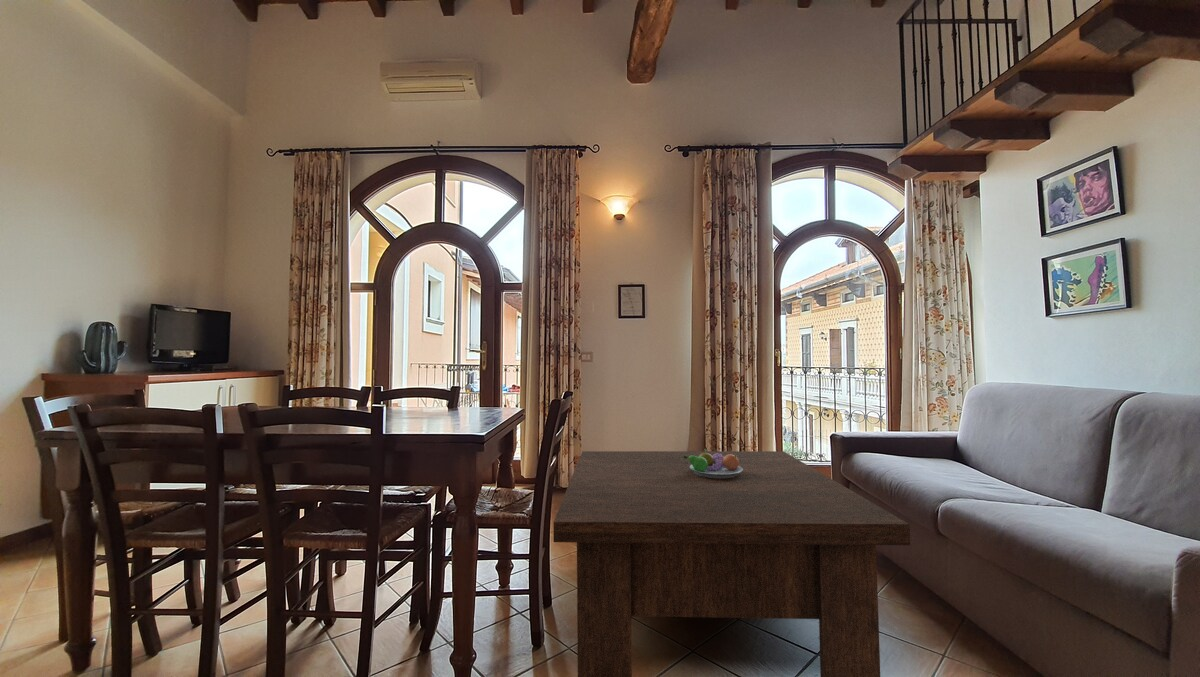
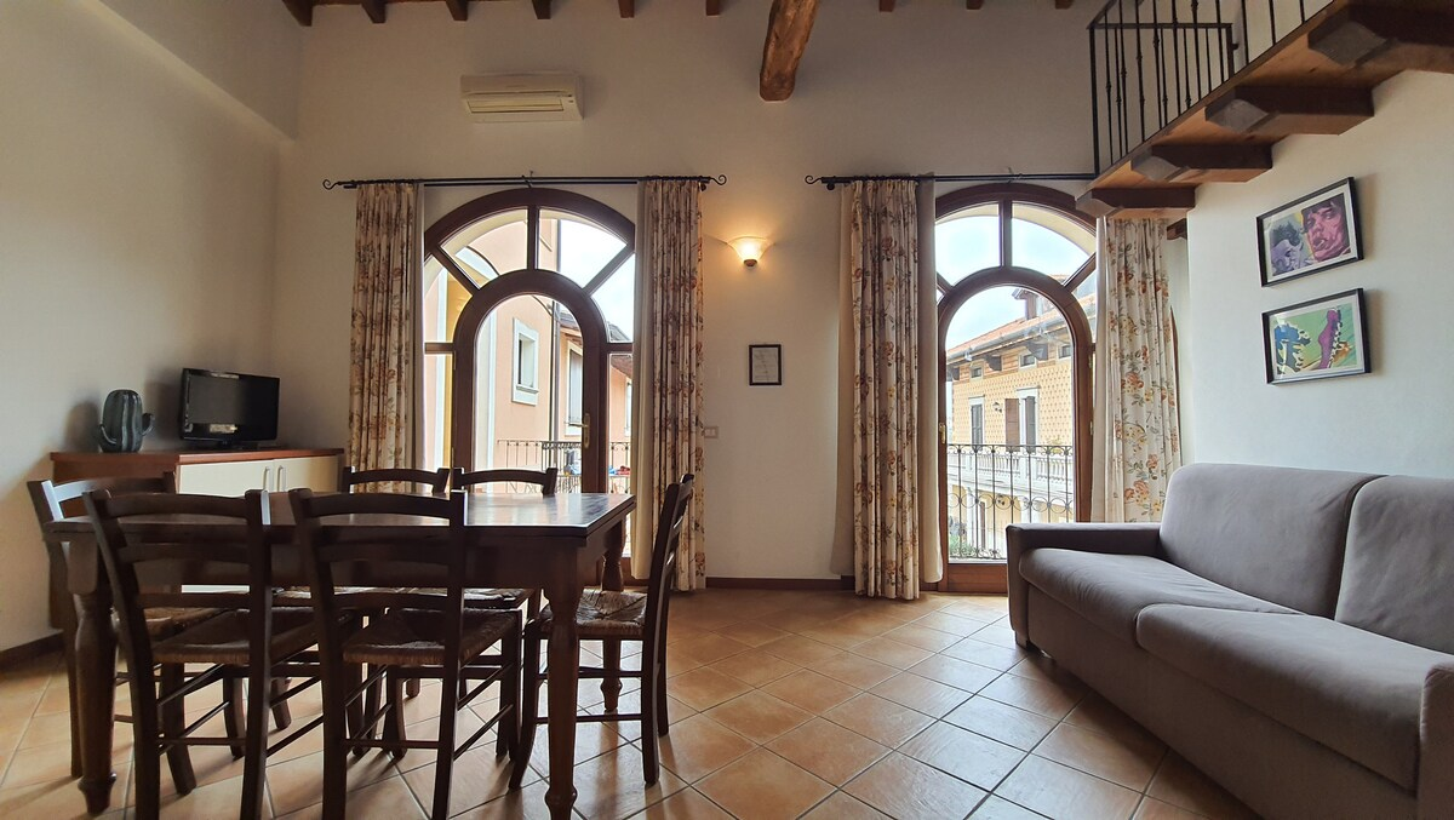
- coffee table (701, 544)
- fruit bowl (713, 461)
